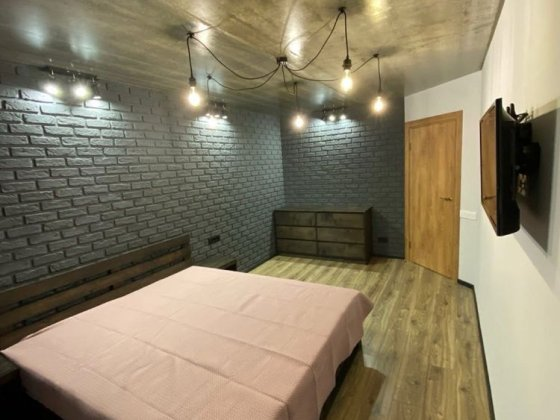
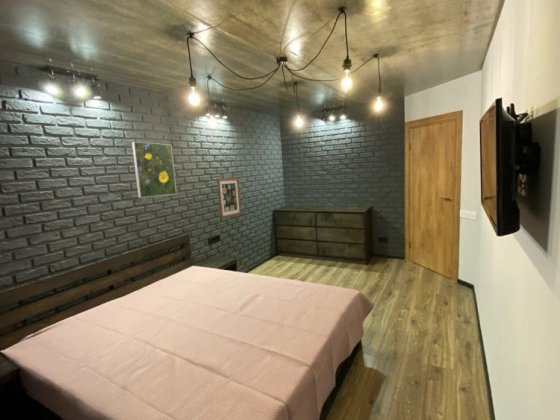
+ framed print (155, 169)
+ wall art (229, 197)
